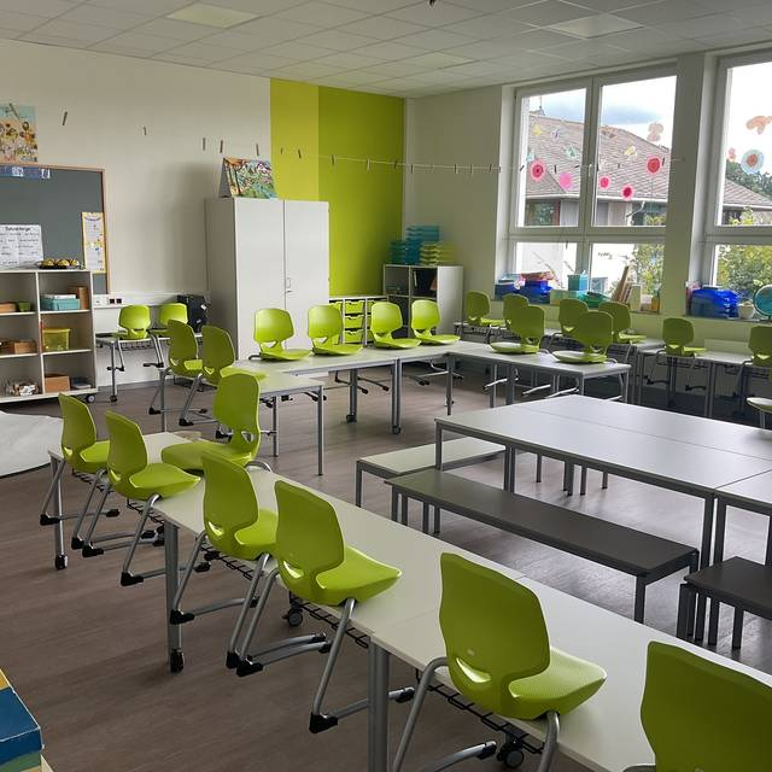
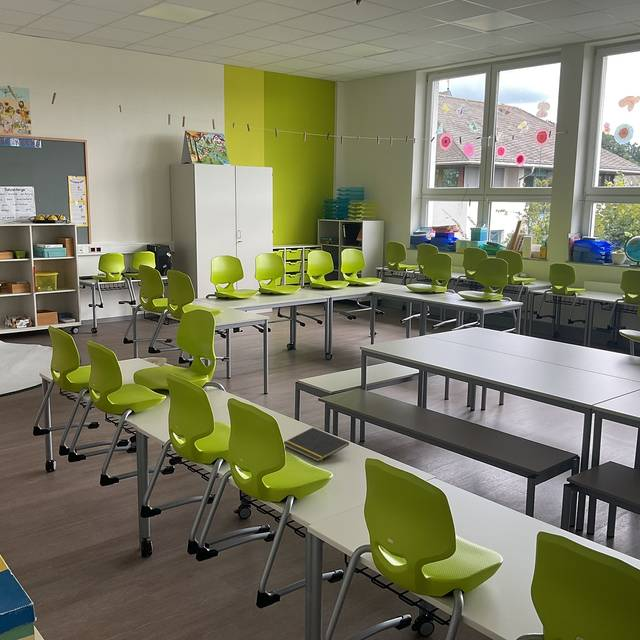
+ notepad (315, 443)
